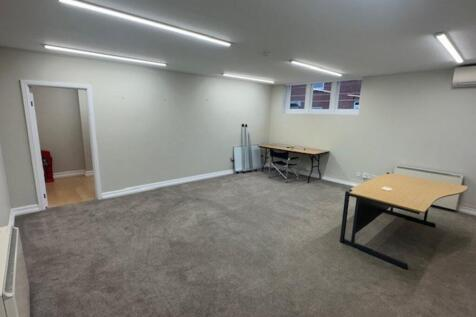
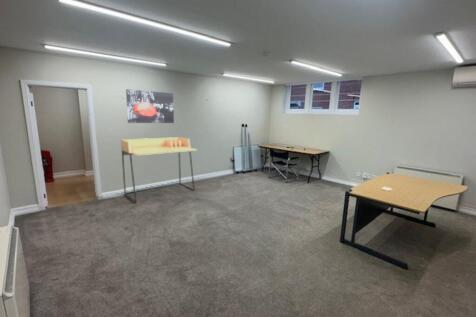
+ desk (158, 153)
+ wall art (151, 107)
